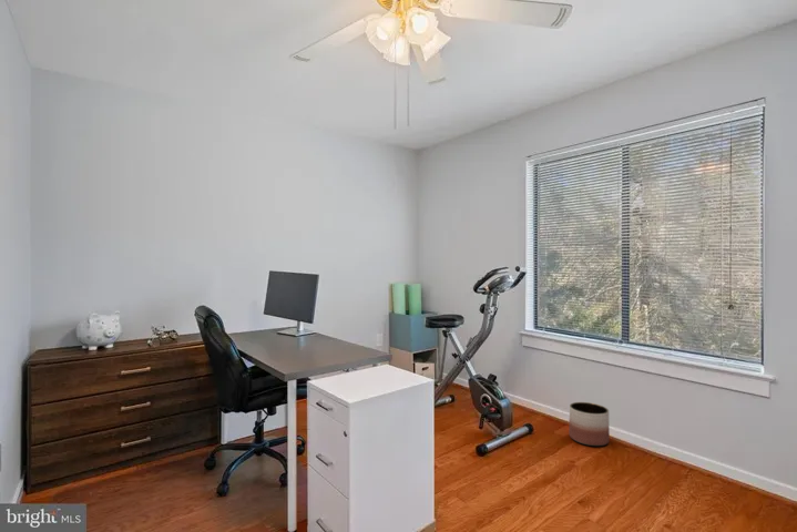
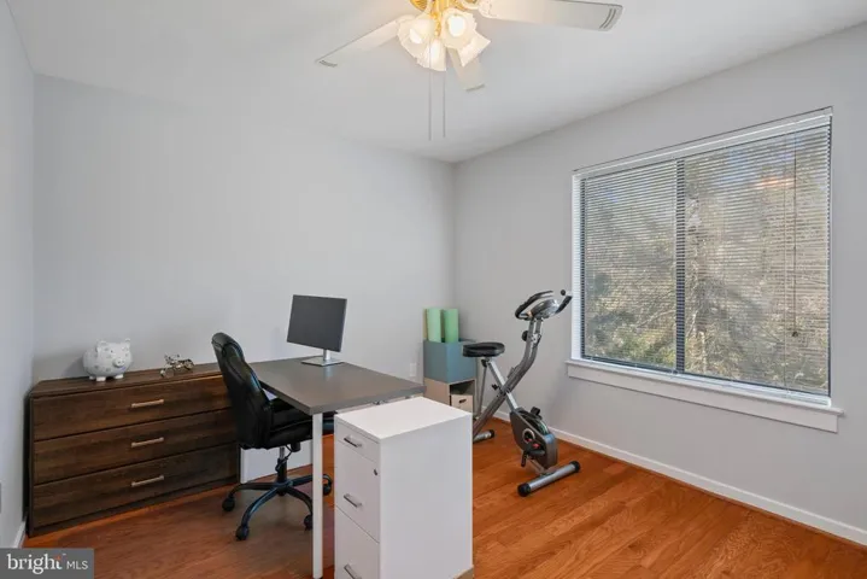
- planter (589, 423)
